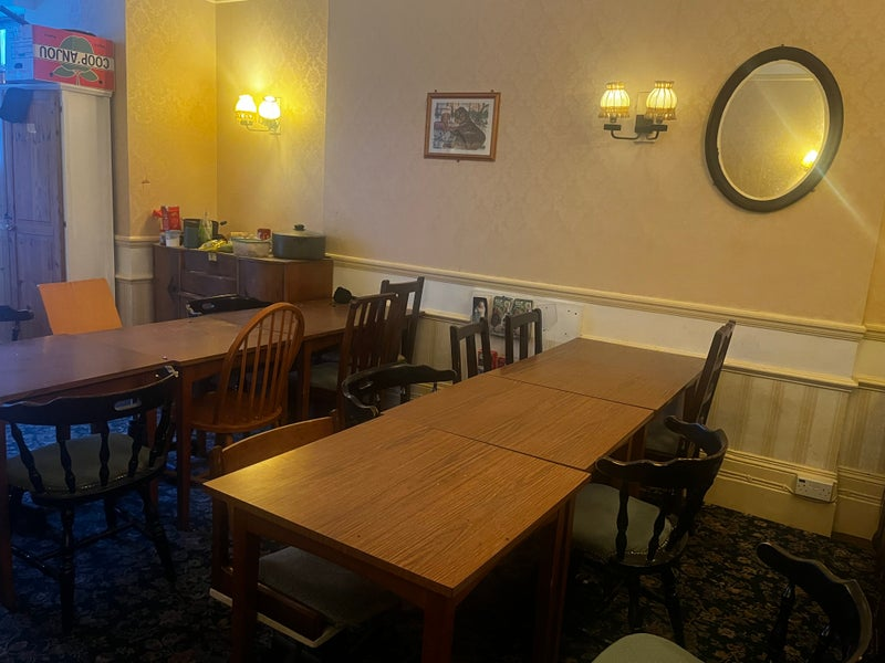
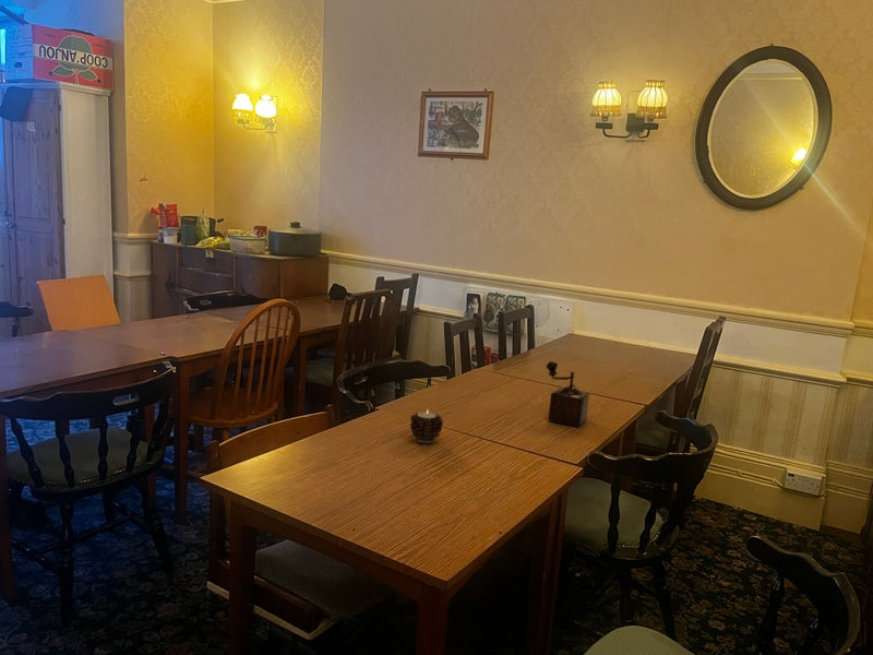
+ candle (426, 425)
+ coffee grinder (563, 392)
